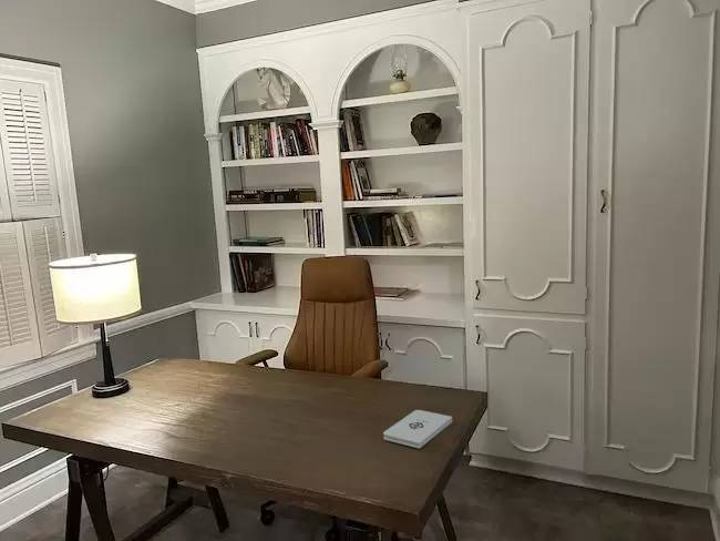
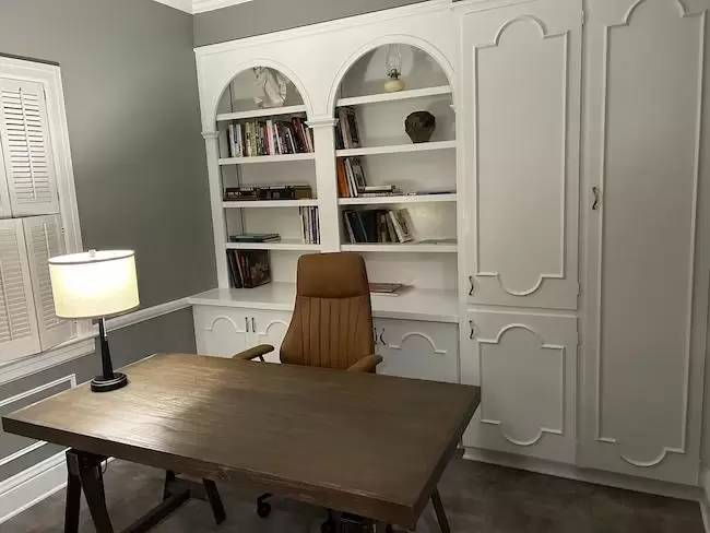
- notepad (418, 427)
